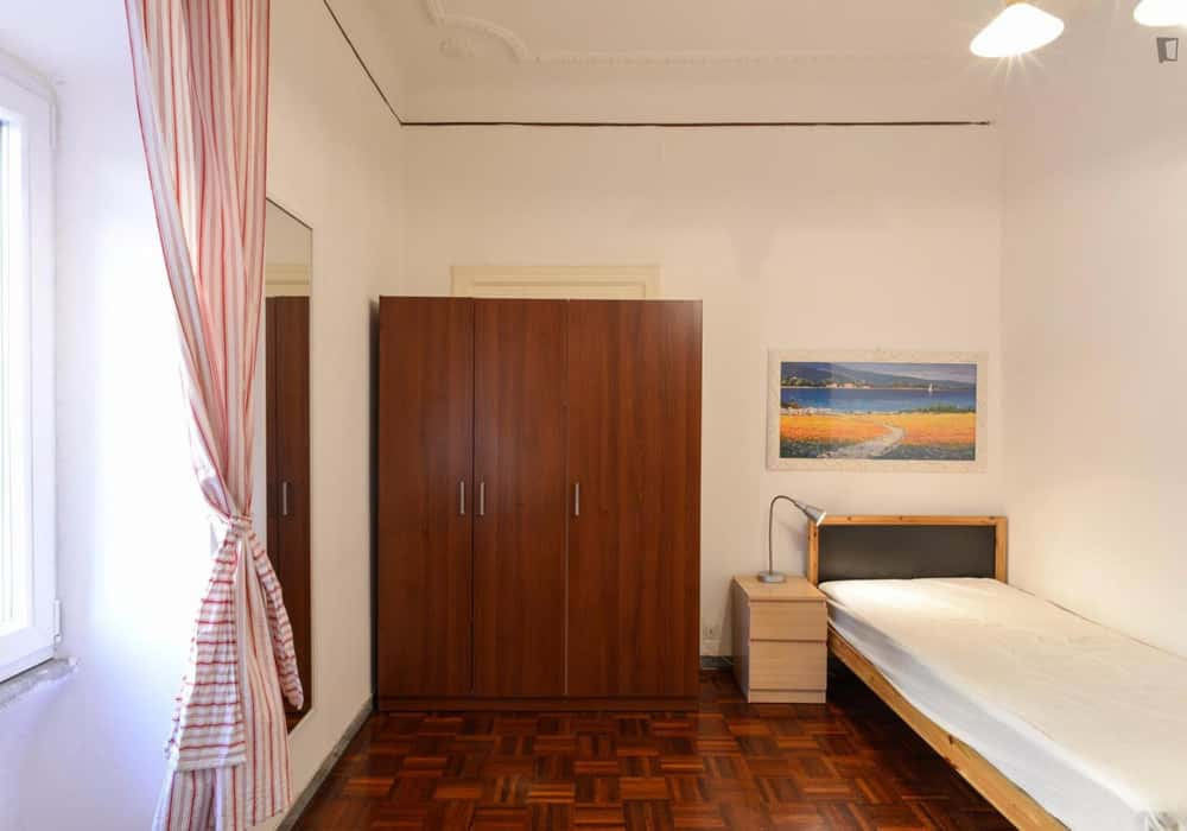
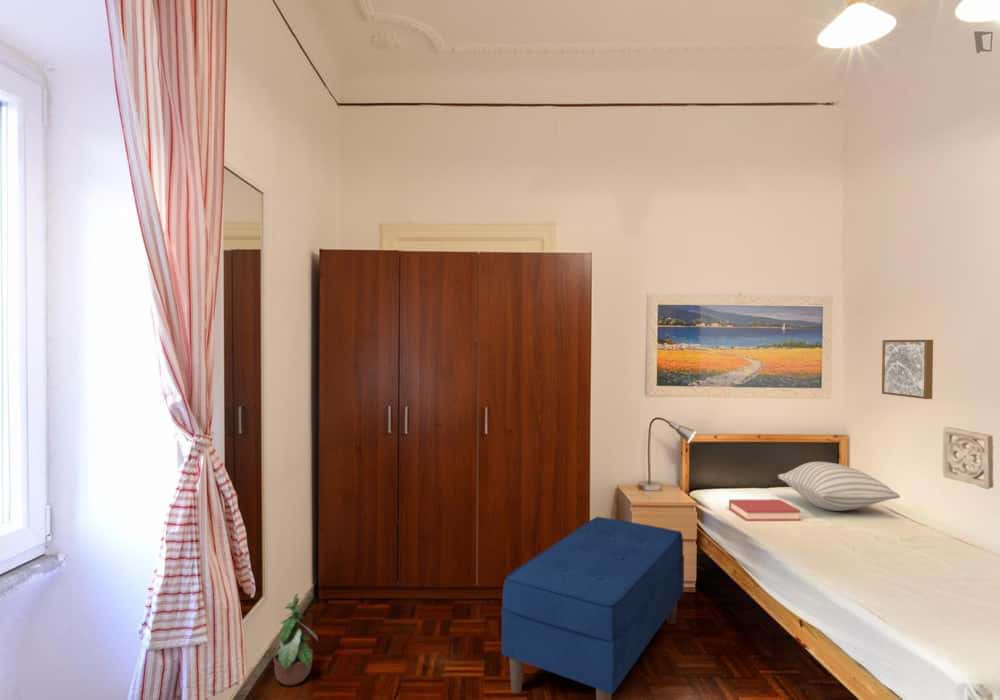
+ bench (602, 602)
+ potted plant (296, 636)
+ wall ornament (967, 457)
+ wall art (906, 368)
+ hardback book (763, 509)
+ pillow (834, 485)
